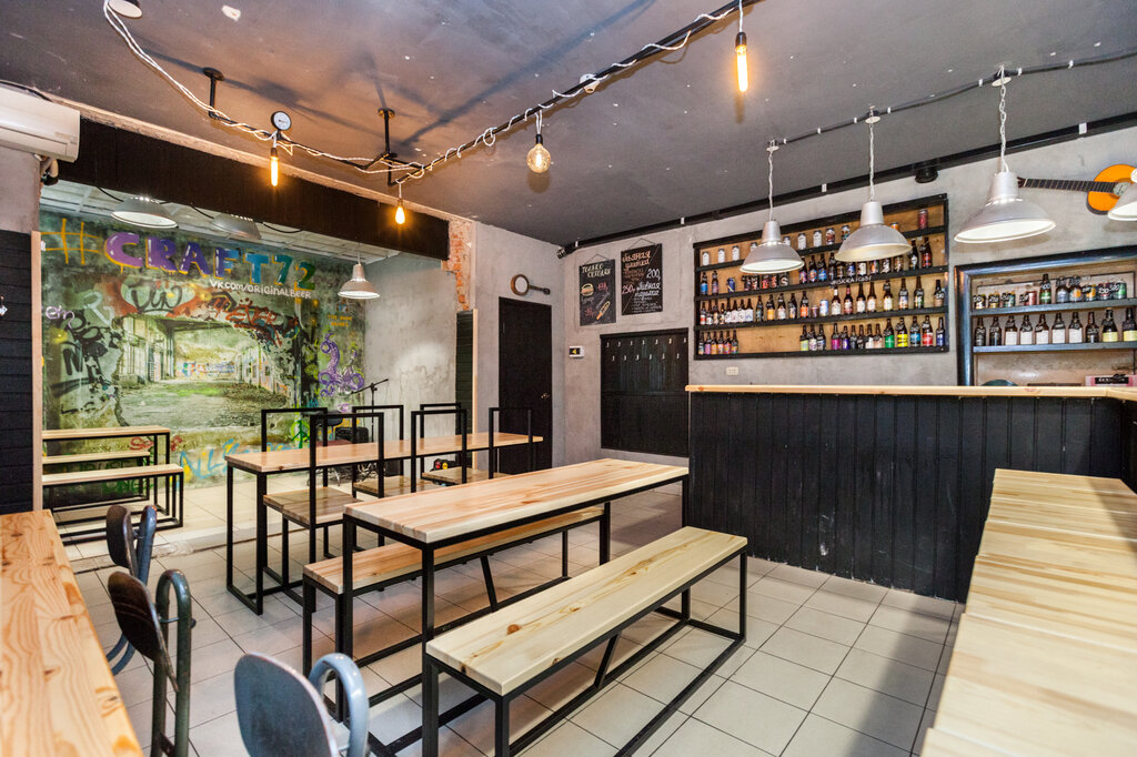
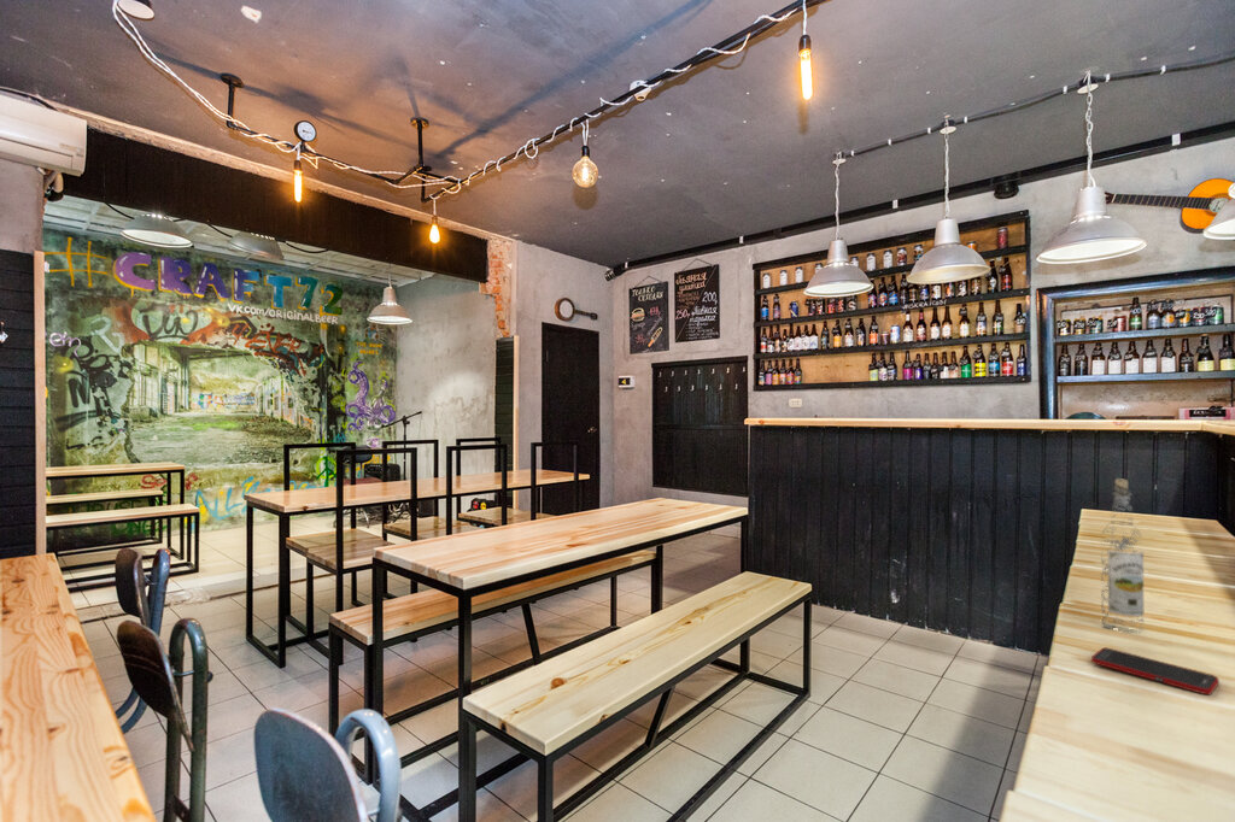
+ cell phone (1152, 669)
+ vodka (1122, 553)
